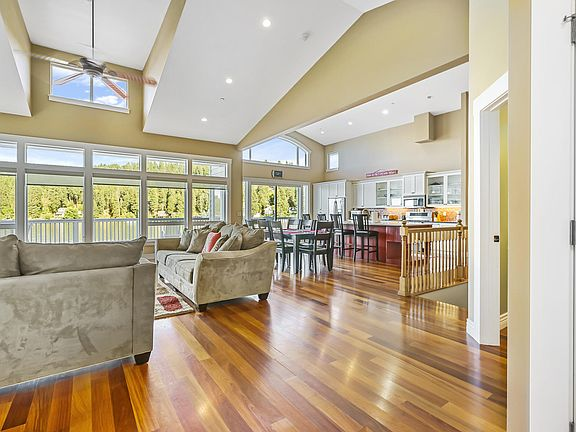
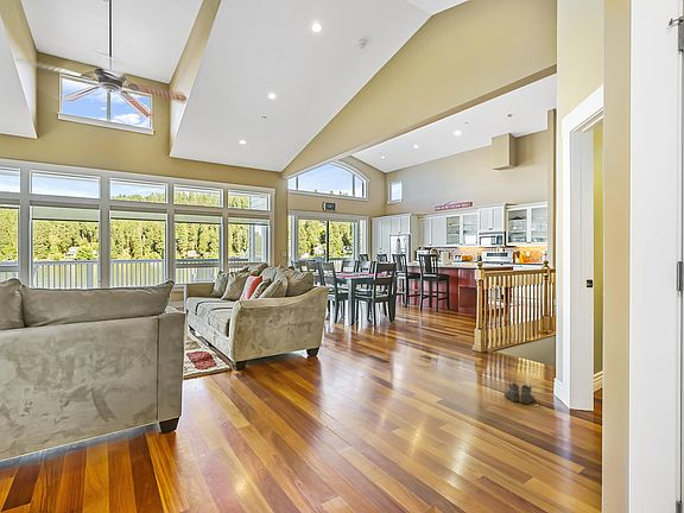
+ boots (521, 392)
